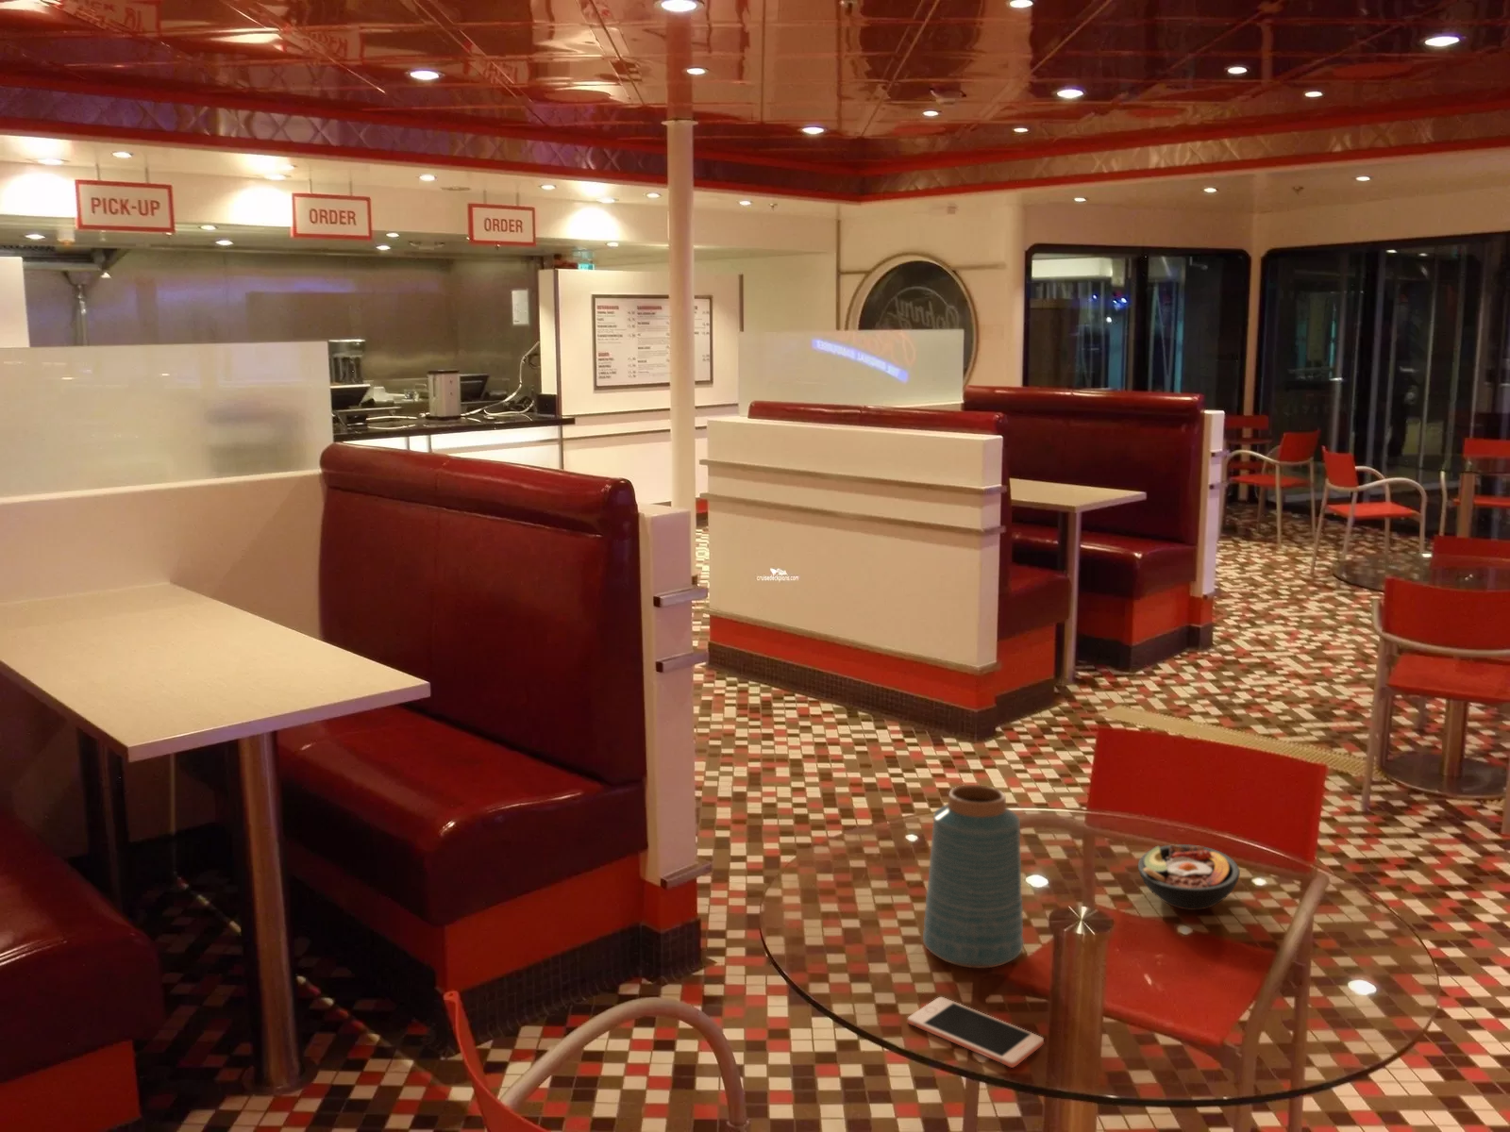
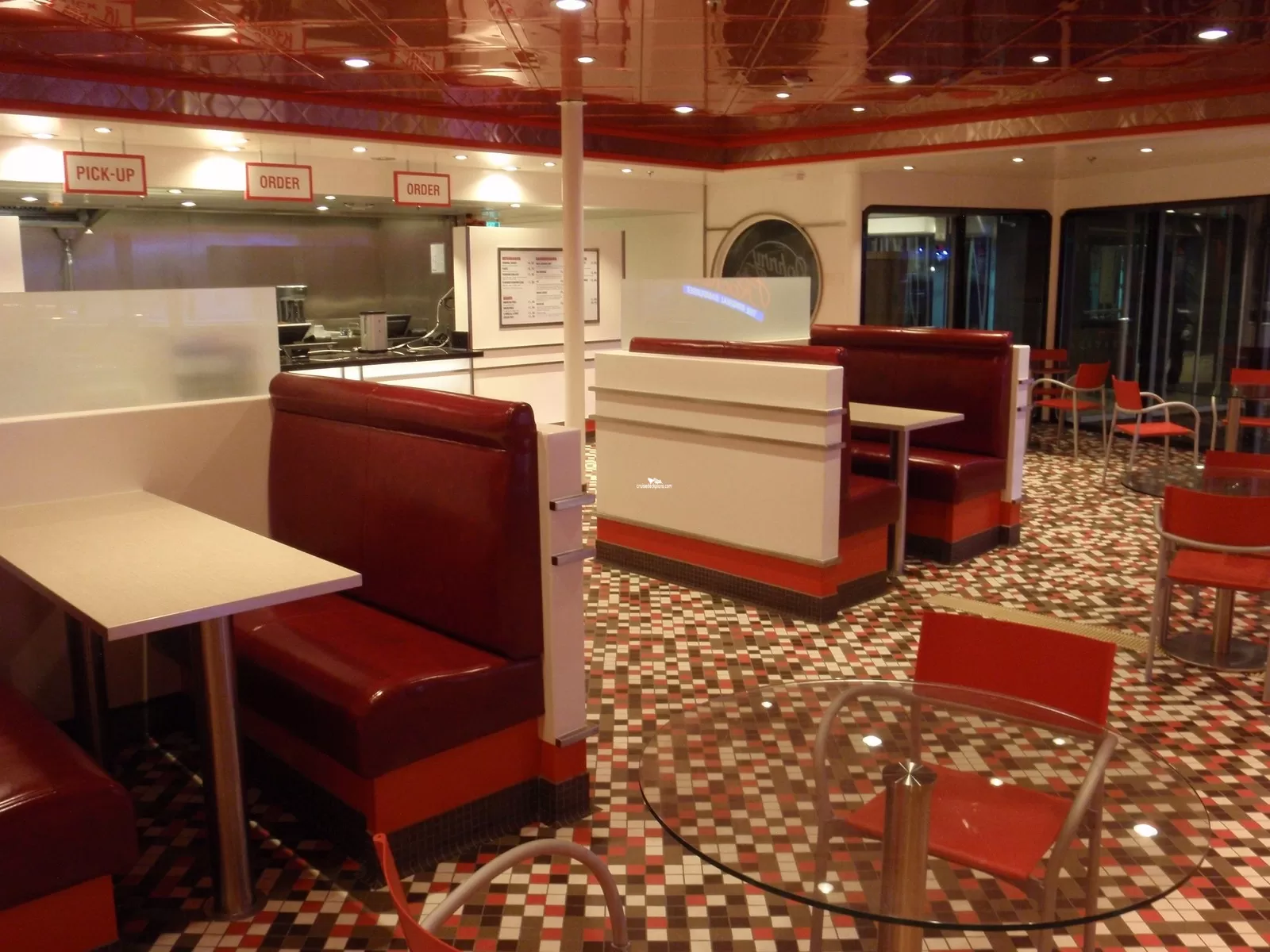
- cell phone (974, 1030)
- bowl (1188, 879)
- vase (974, 872)
